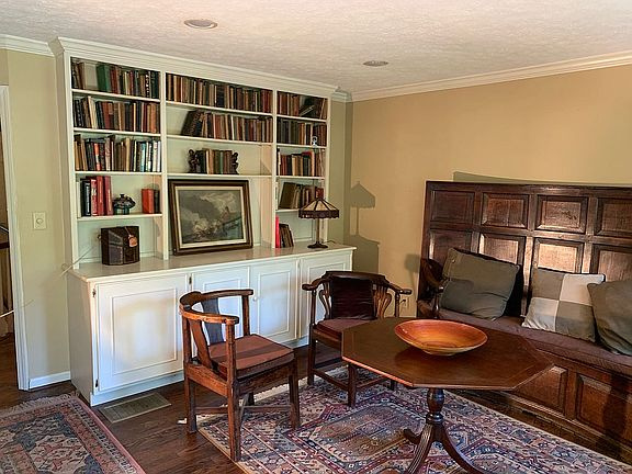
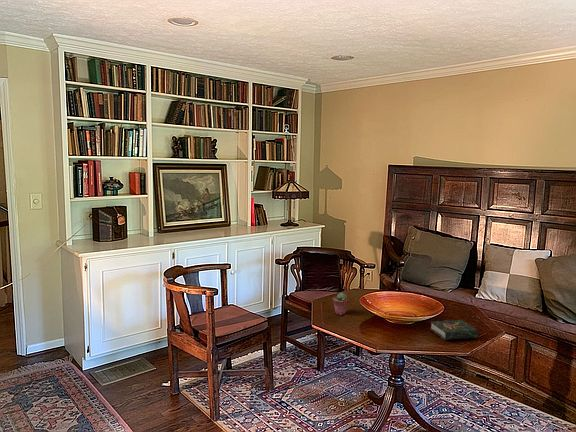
+ potted succulent (340, 302)
+ book (453, 329)
